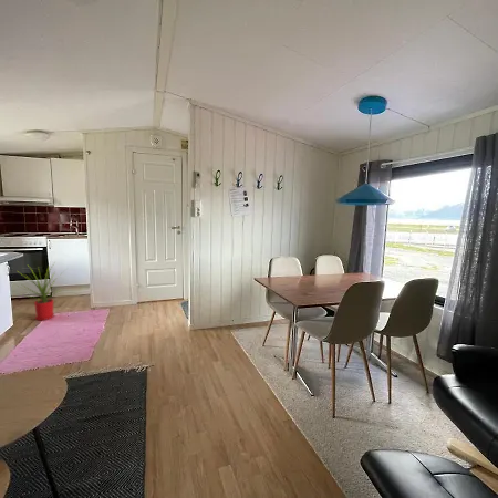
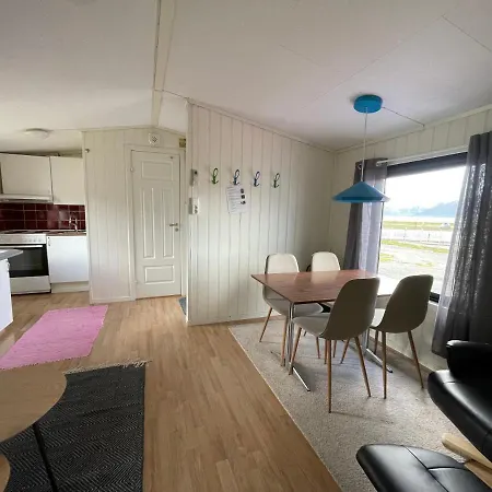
- house plant (43, 290)
